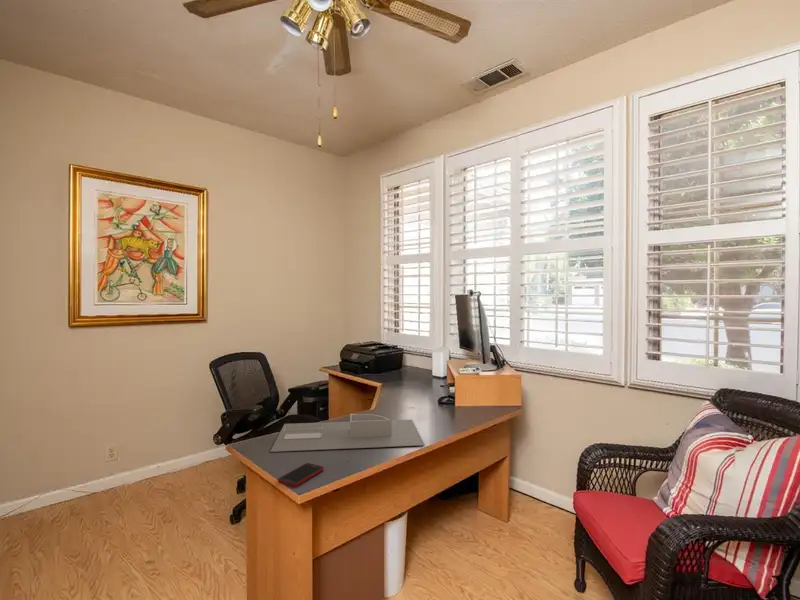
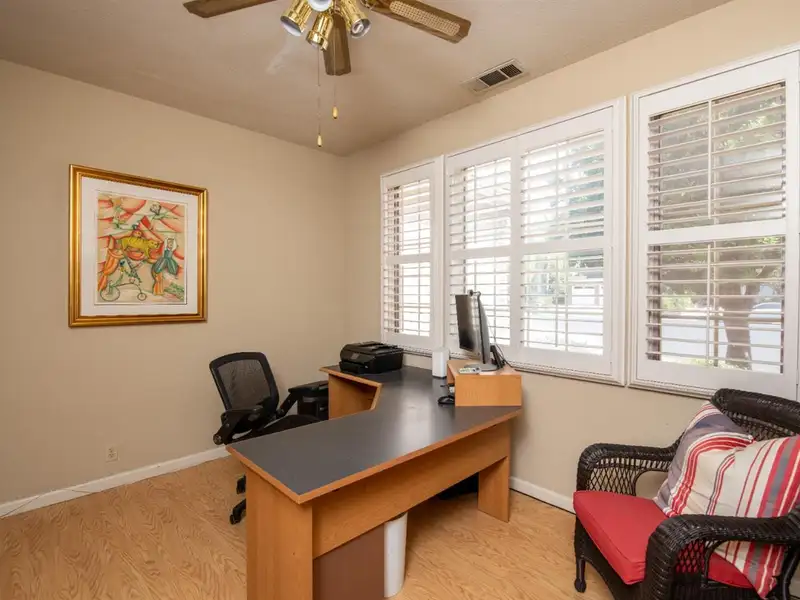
- desk organizer (349, 425)
- cell phone (301, 474)
